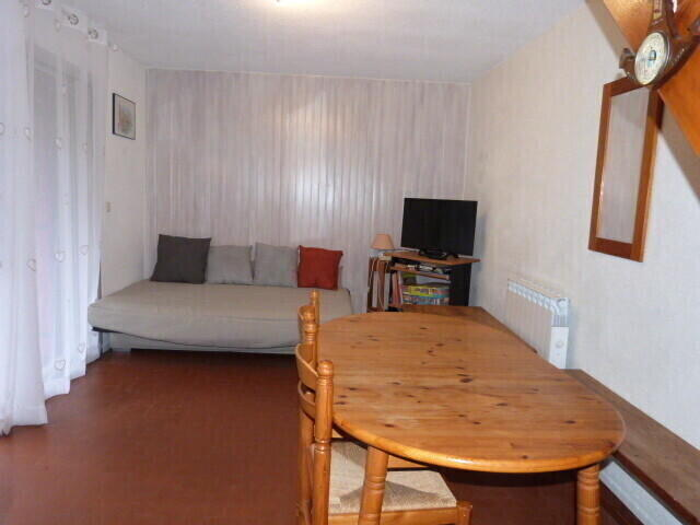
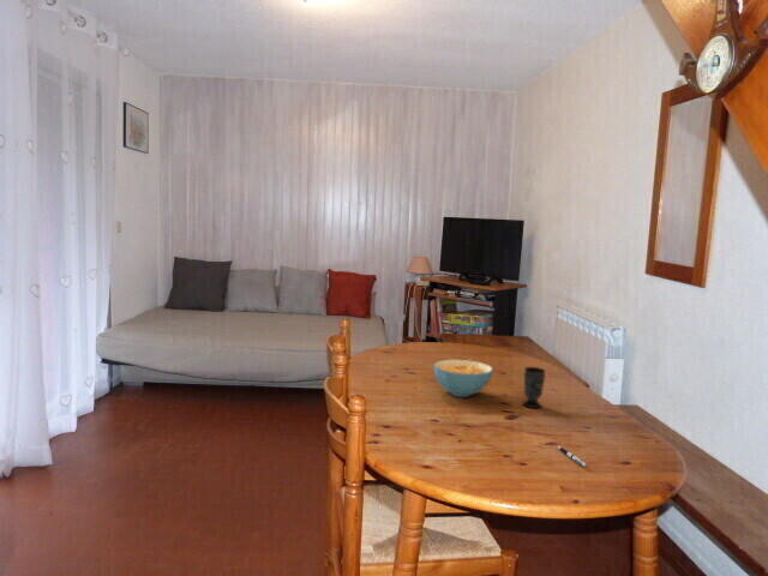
+ pen (570, 455)
+ cereal bowl (462, 380)
+ cup (533, 386)
